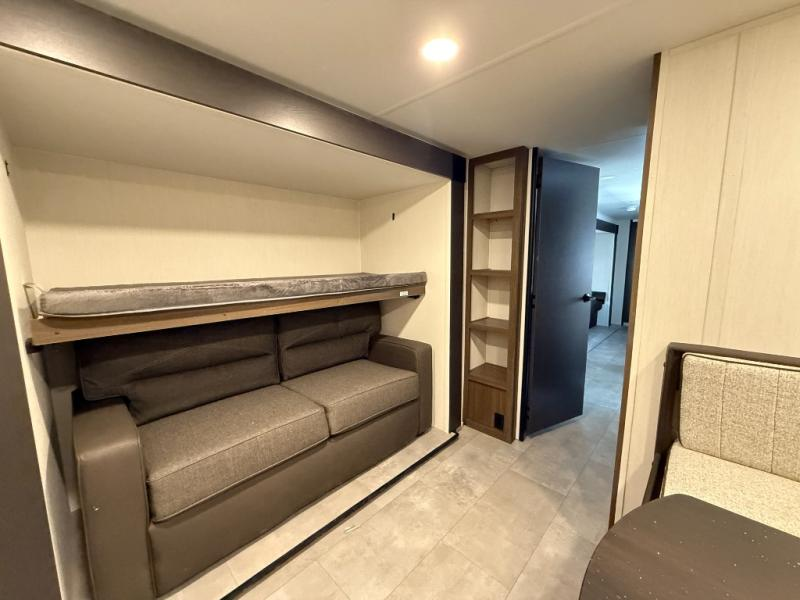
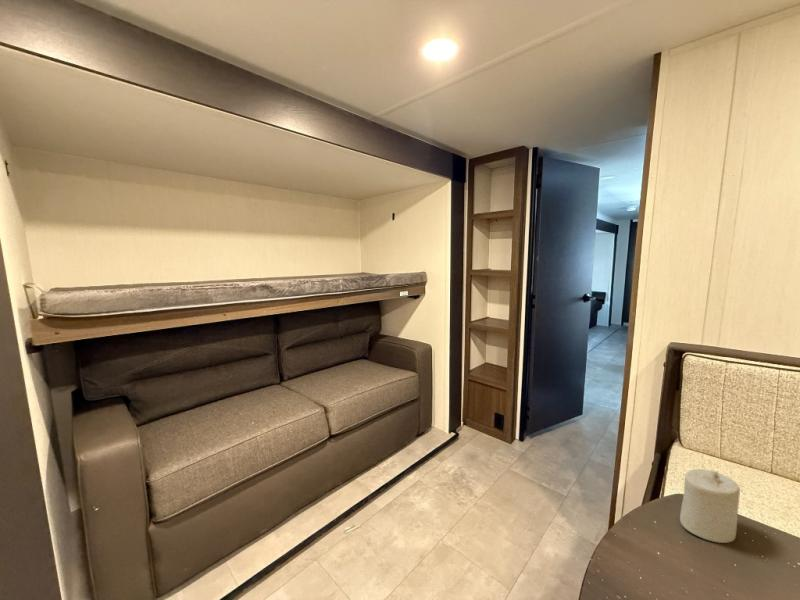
+ candle (709, 499)
